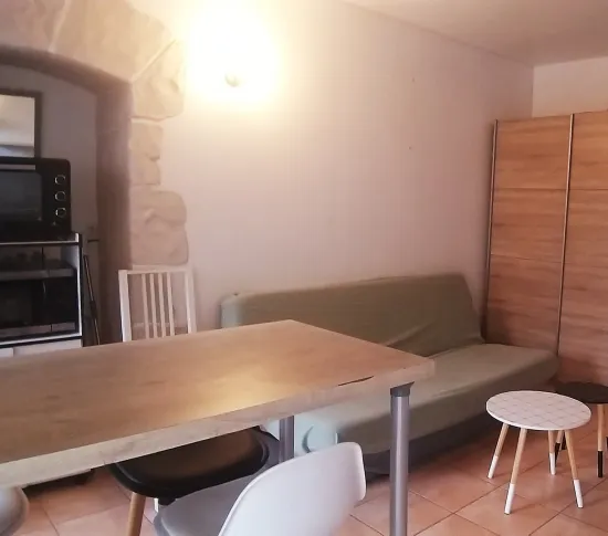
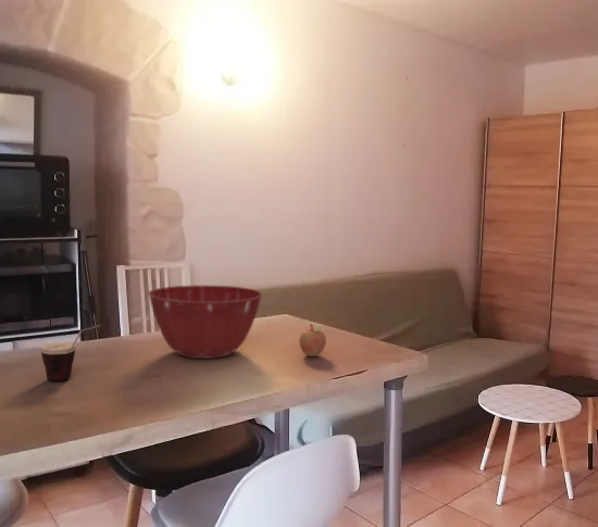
+ cup (71, 351)
+ fruit (312, 339)
+ mixing bowl (205, 322)
